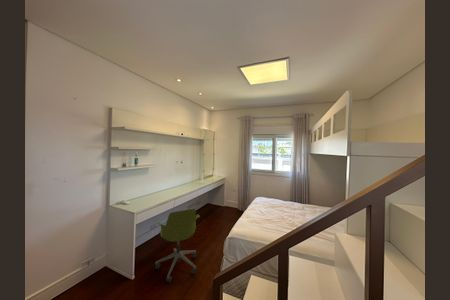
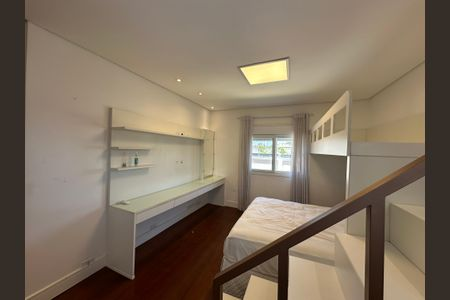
- office chair (179, 234)
